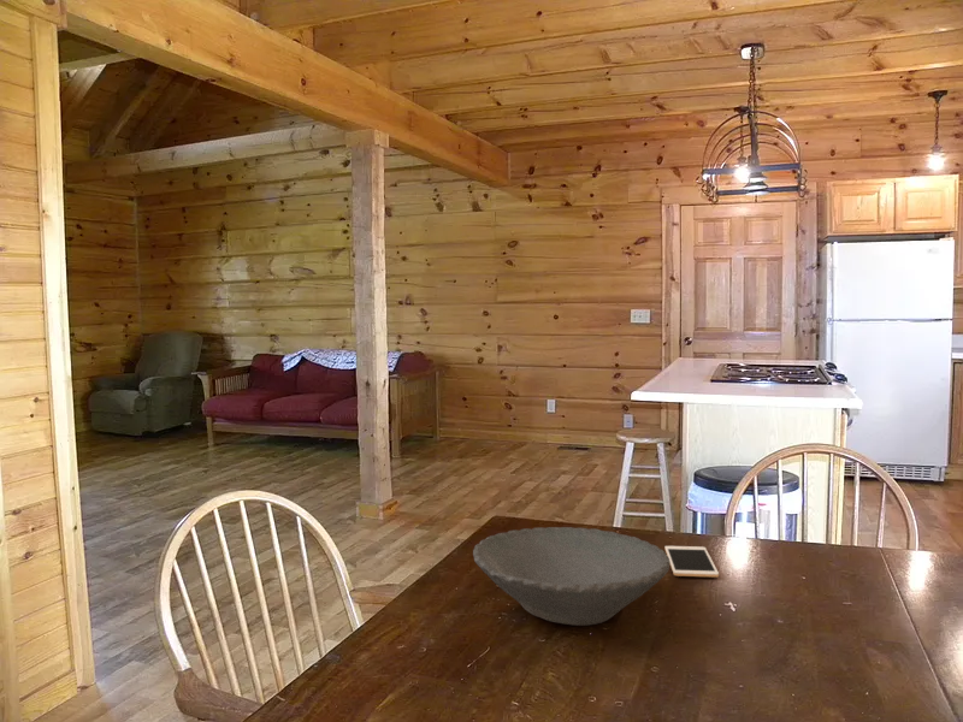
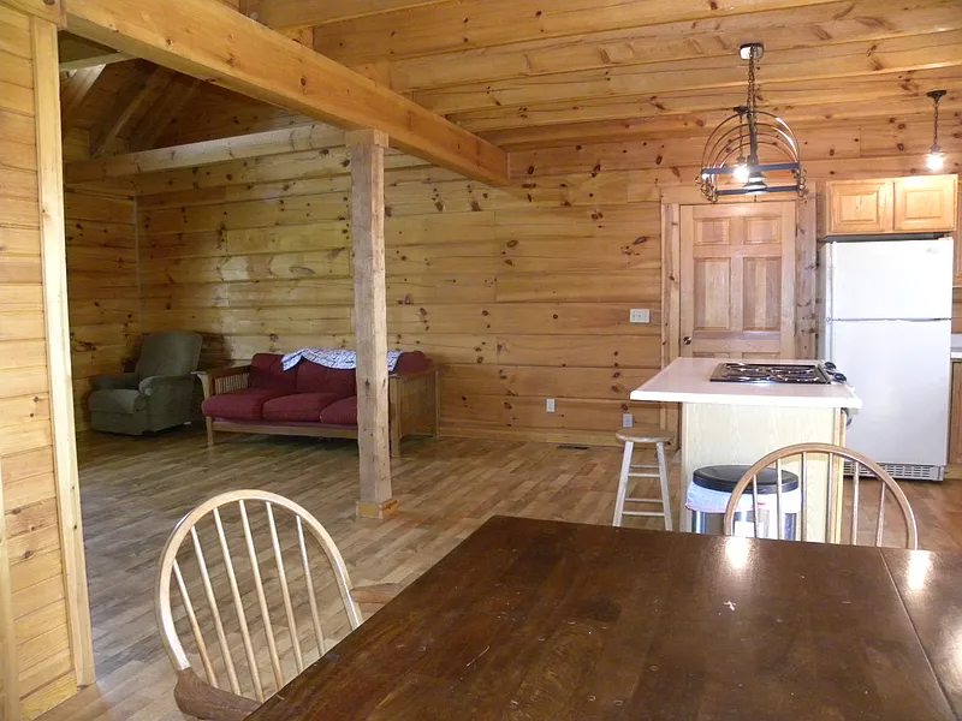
- bowl (571, 579)
- cell phone (690, 560)
